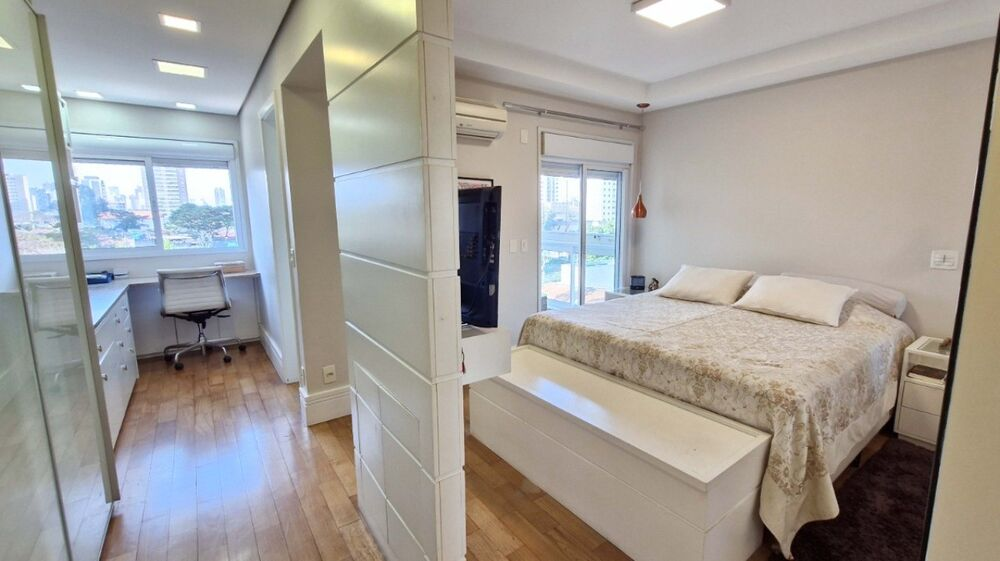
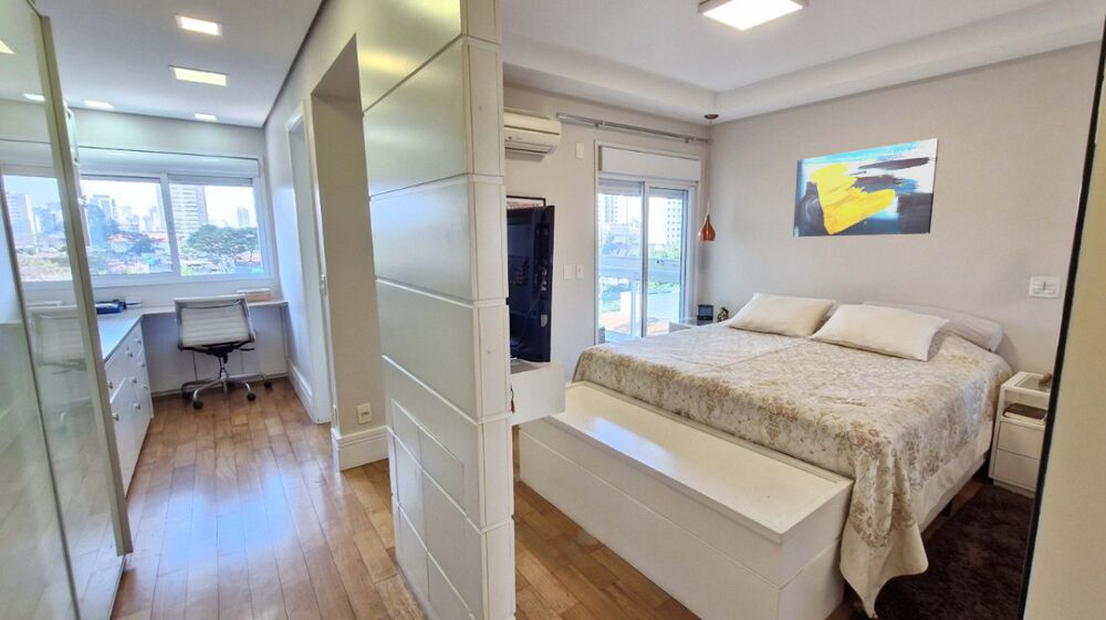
+ wall art (857, 193)
